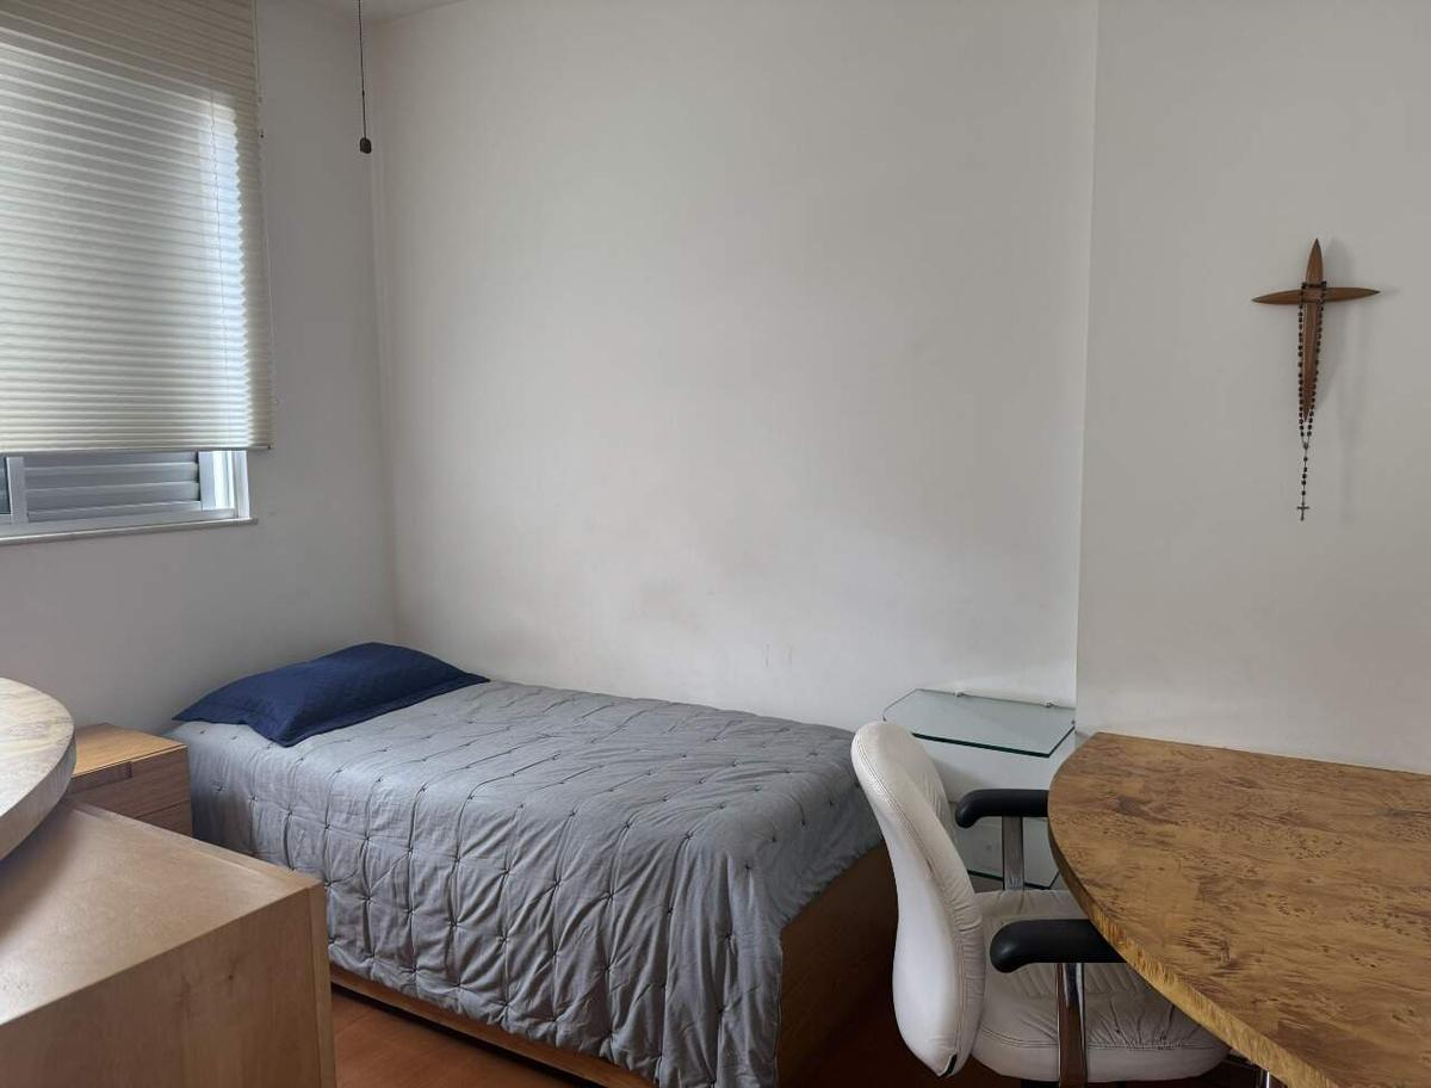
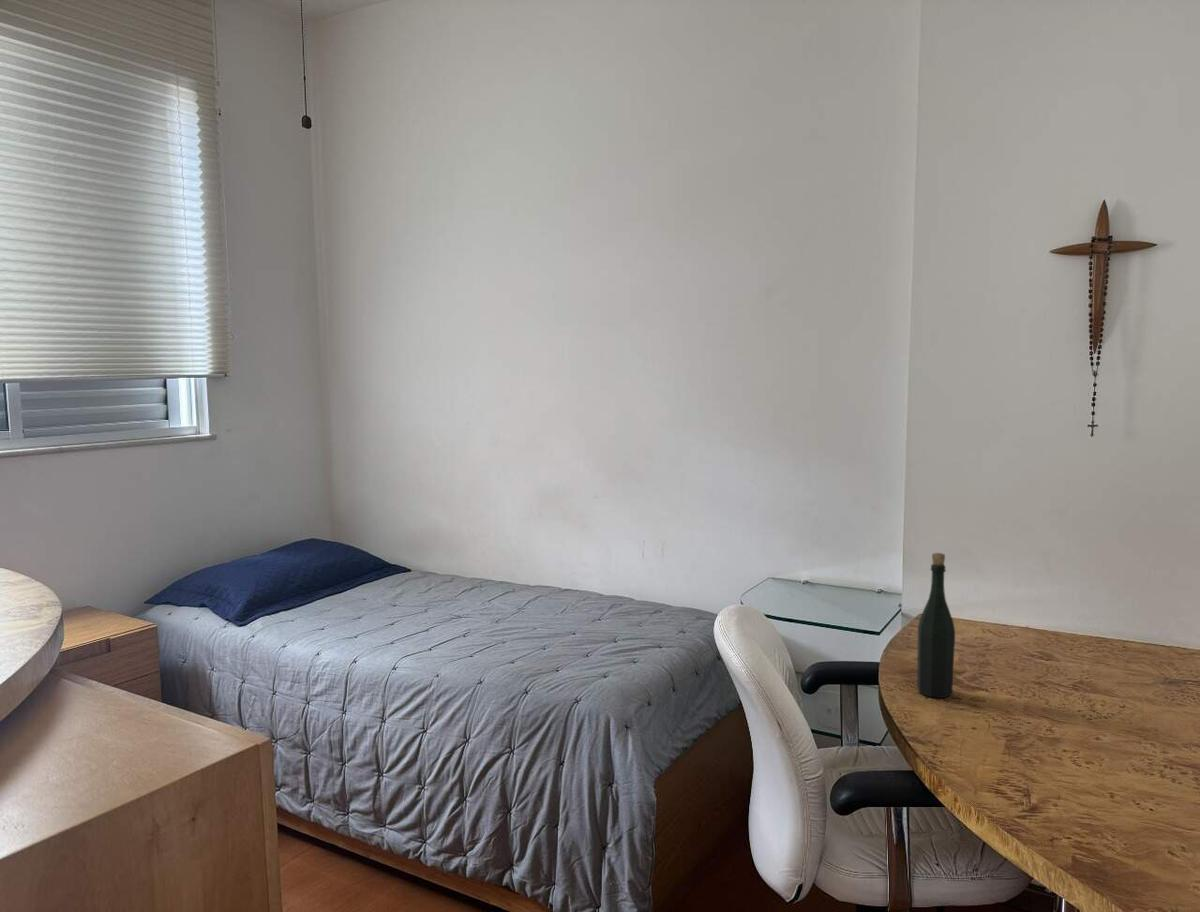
+ bottle (936, 623)
